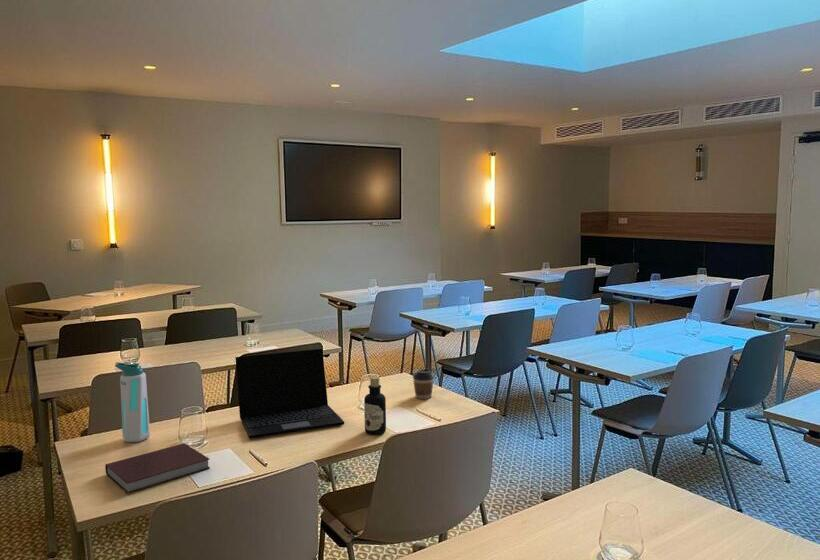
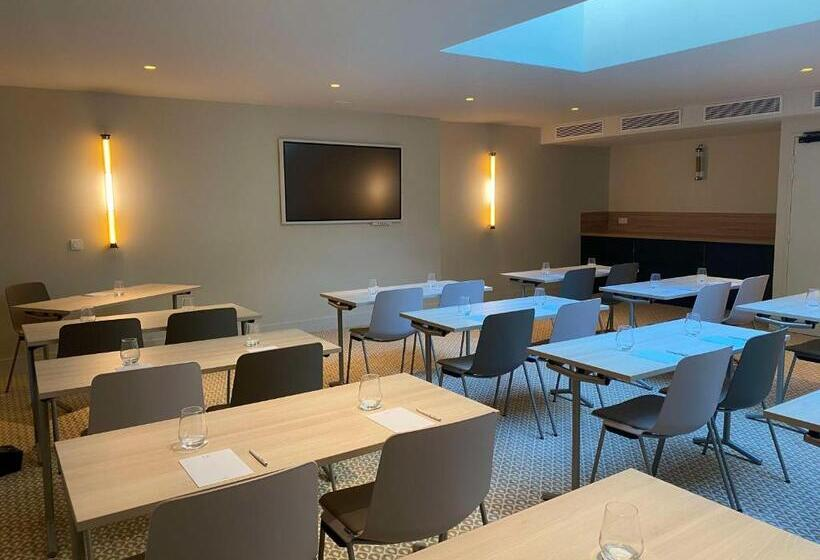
- bottle (375, 404)
- coffee cup (423, 383)
- laptop (288, 390)
- water bottle (132, 401)
- notebook (158, 466)
